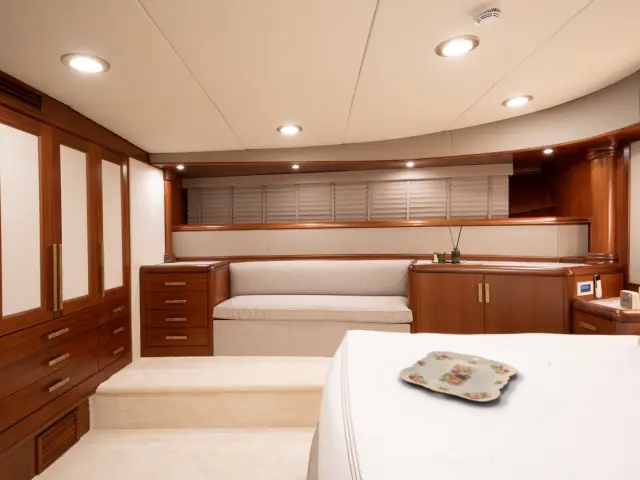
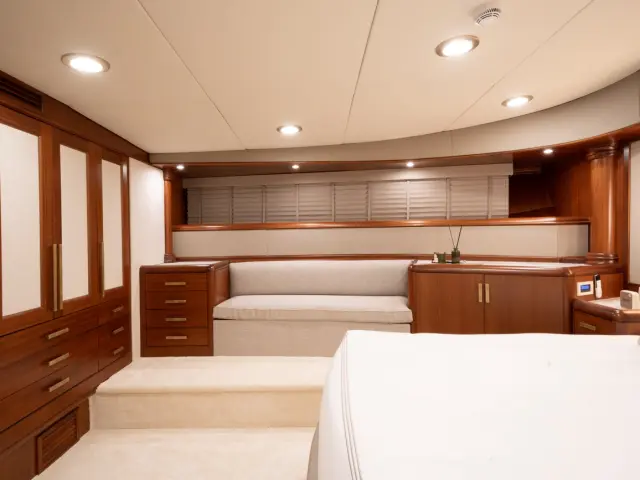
- serving tray (458, 373)
